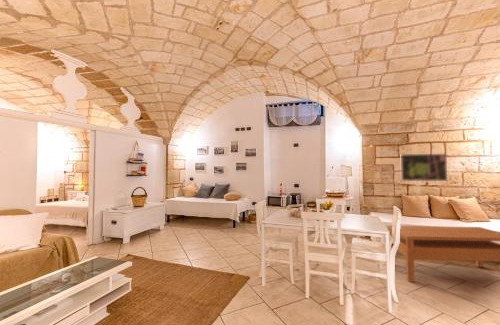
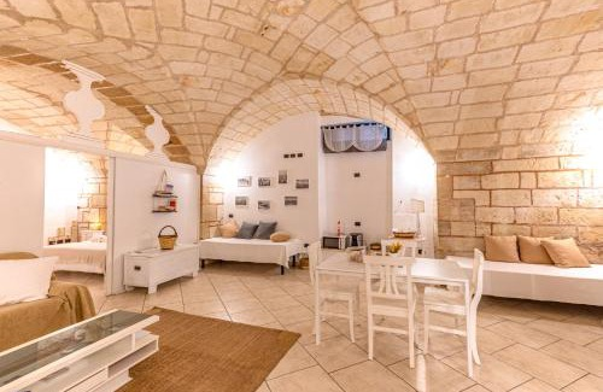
- coffee table (446, 252)
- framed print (423, 167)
